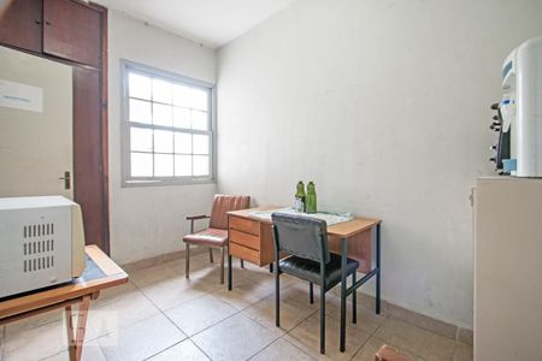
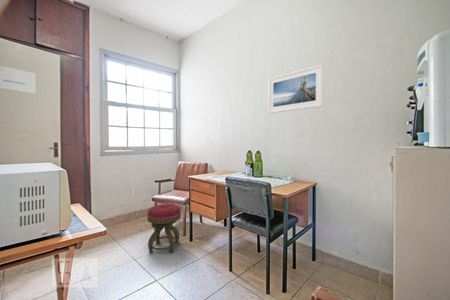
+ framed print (293, 91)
+ stool (164, 226)
